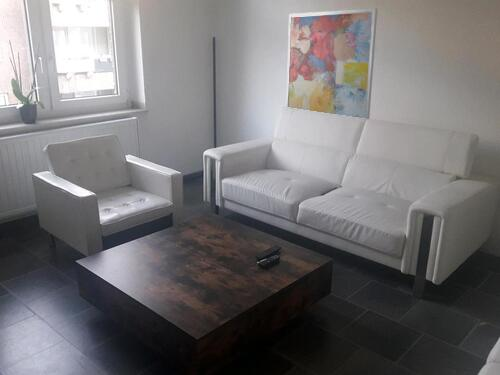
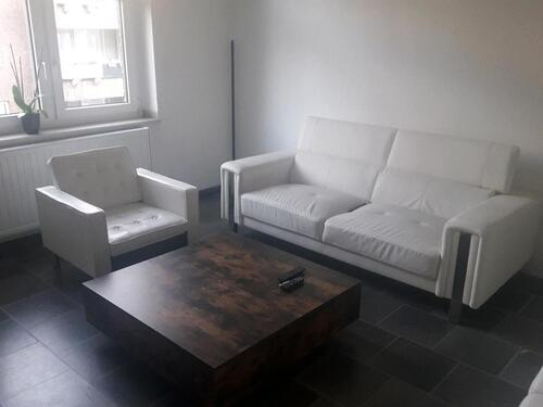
- wall art (326, 78)
